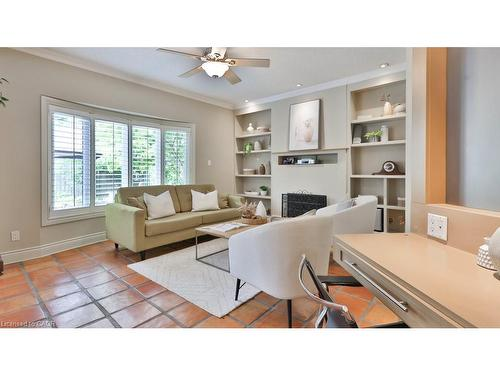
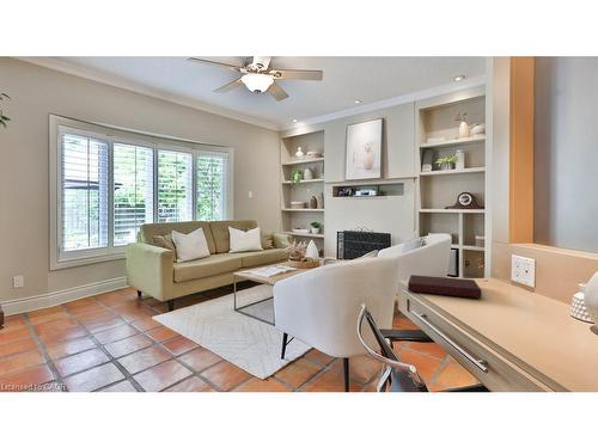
+ notebook (441, 284)
